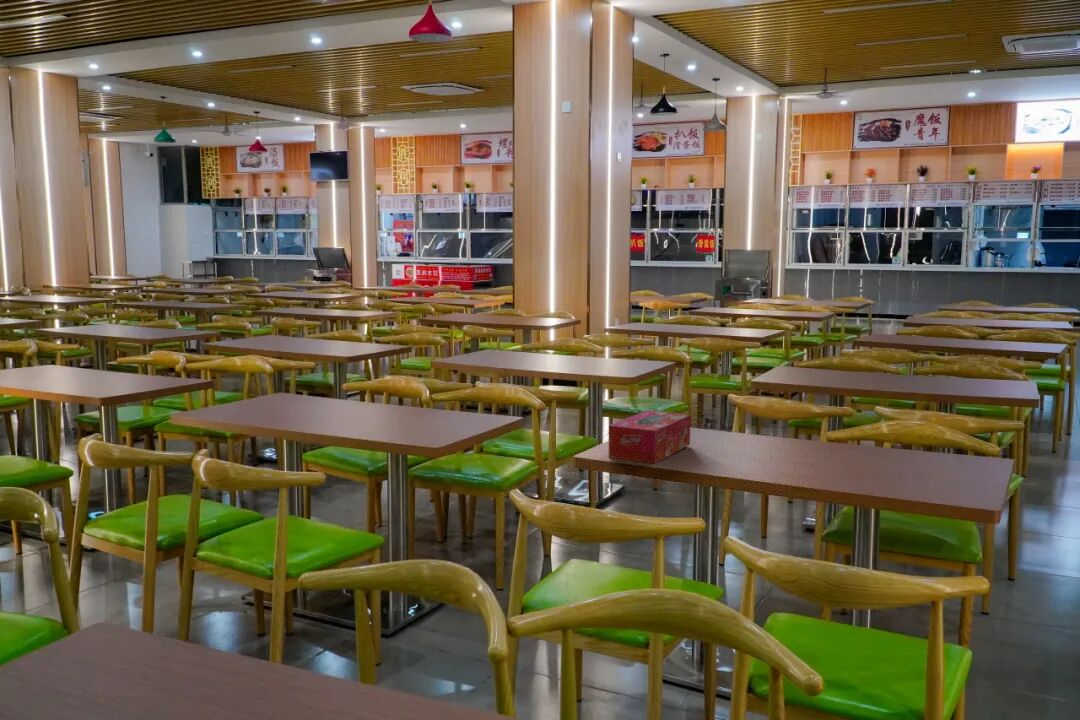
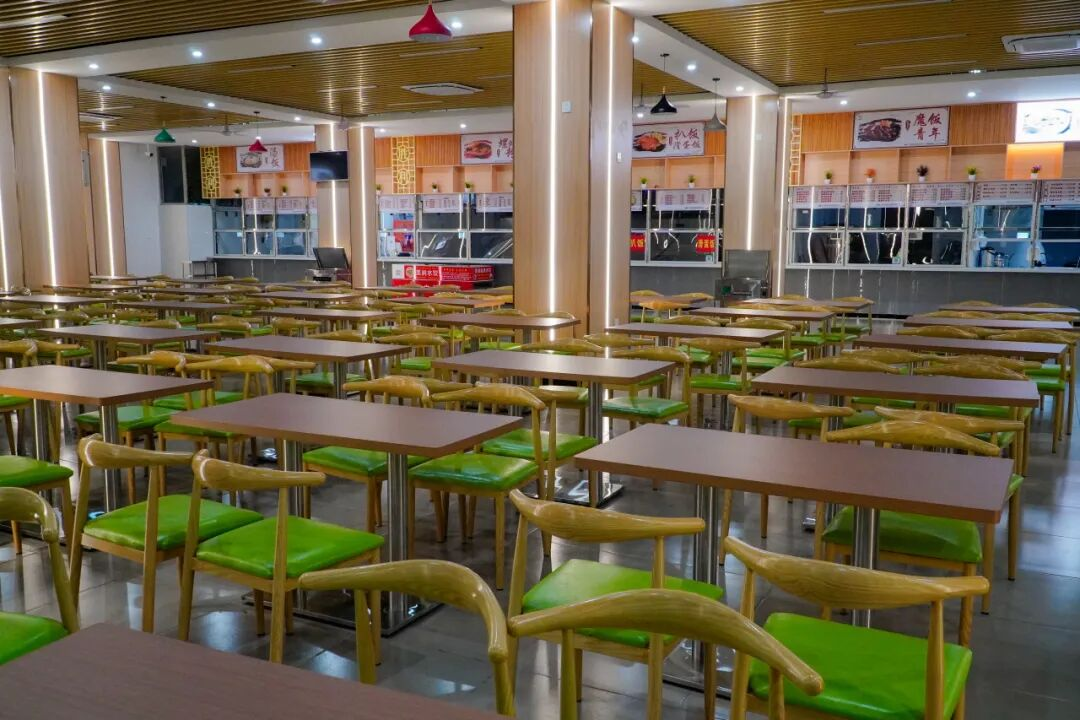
- tissue box (650, 435)
